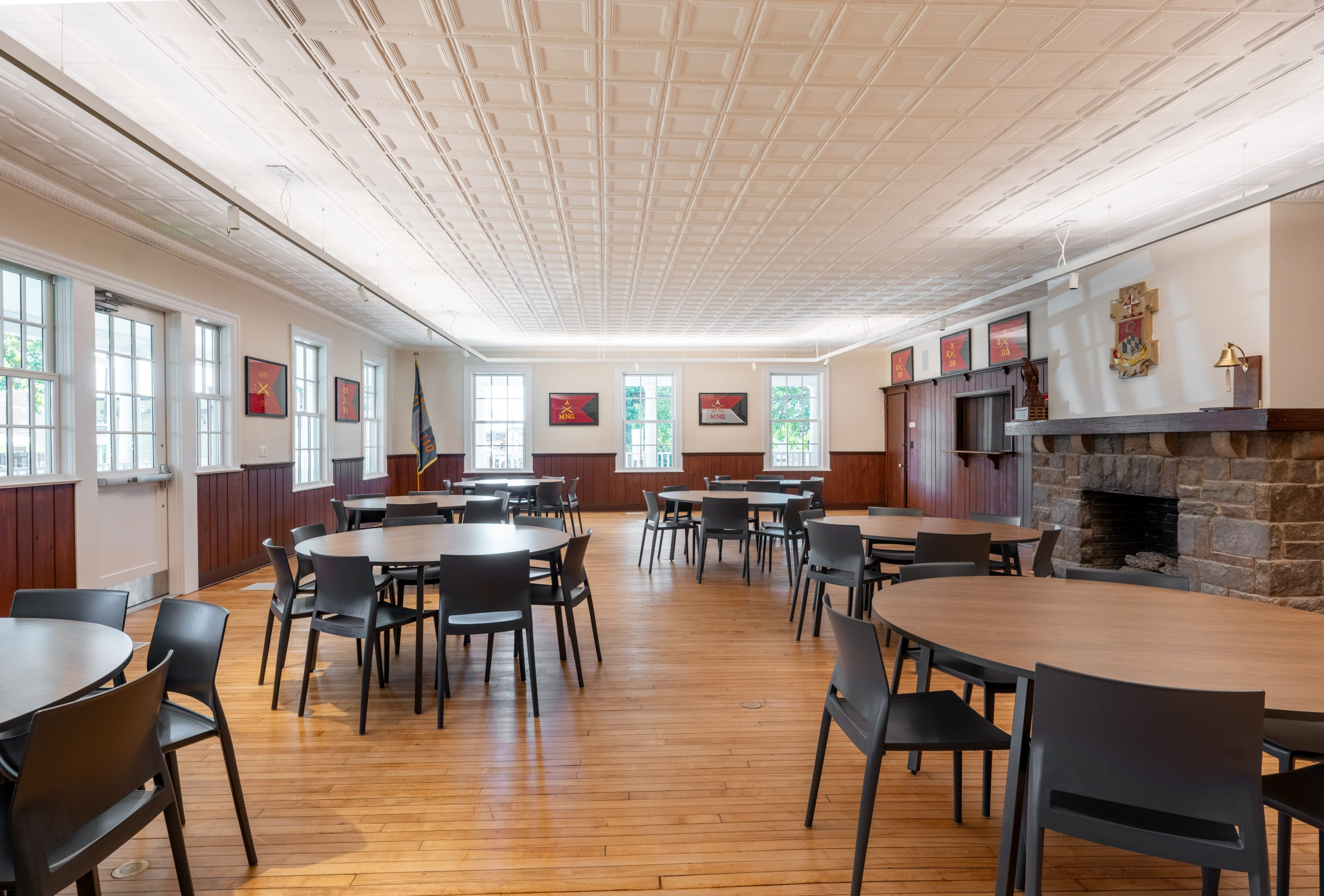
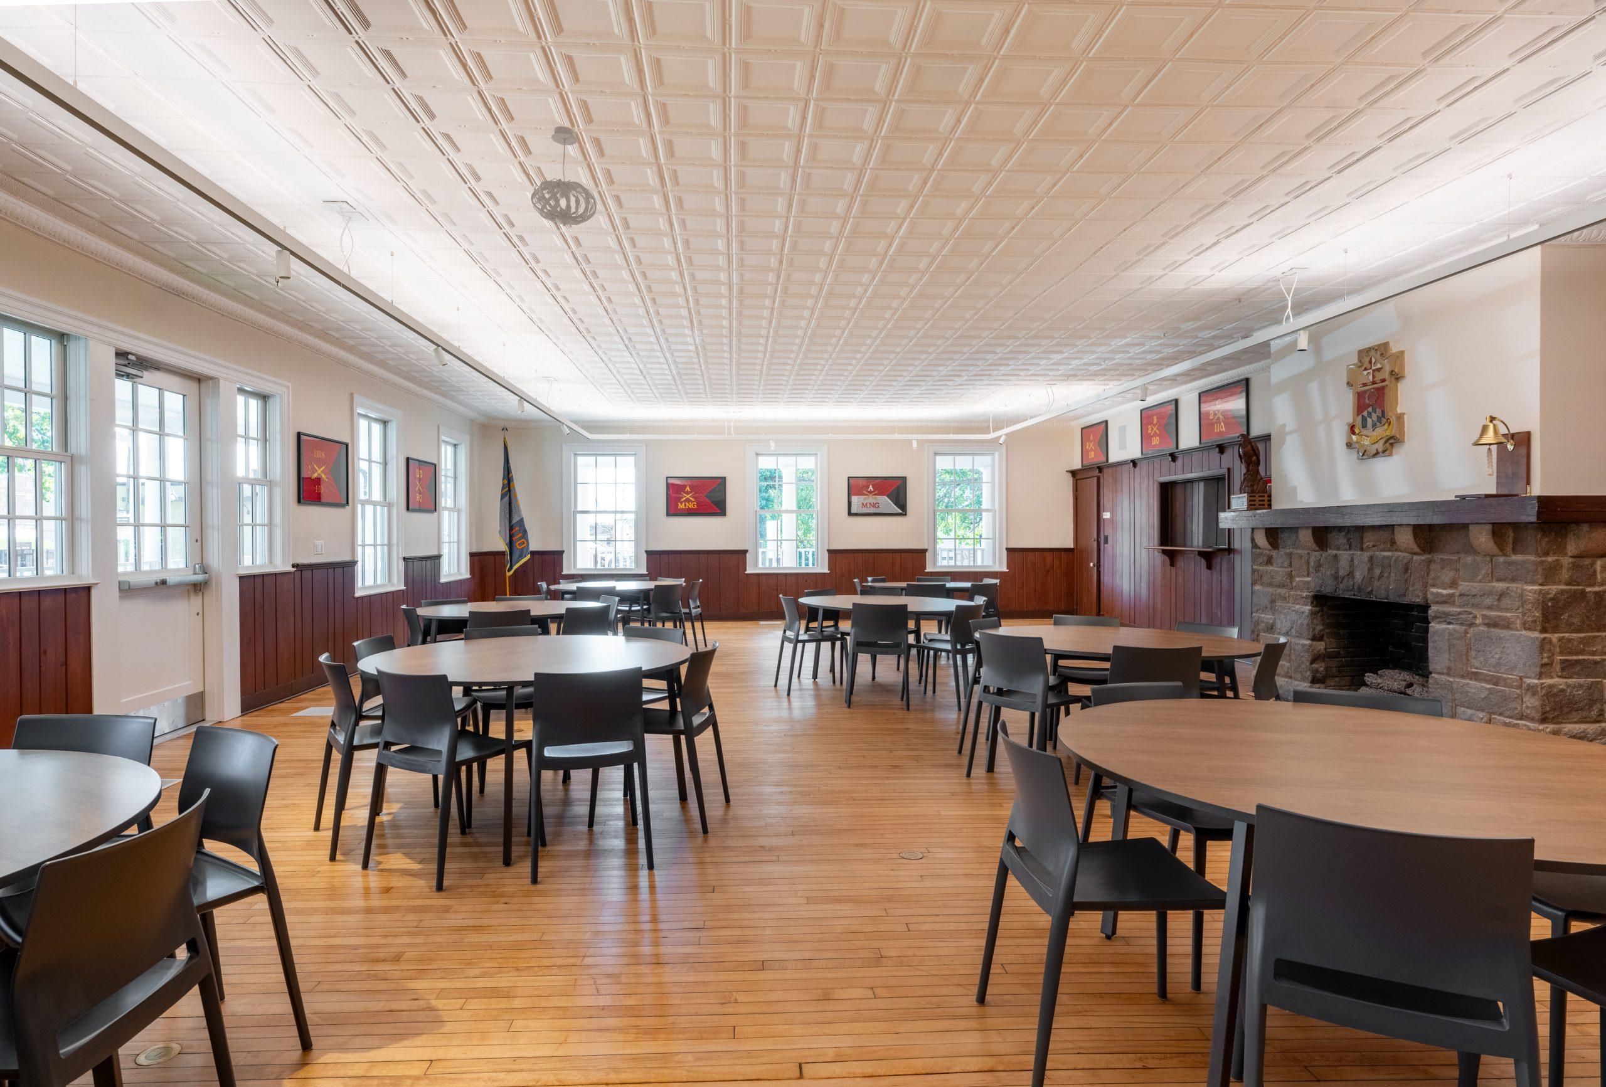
+ pendant light (564, 178)
